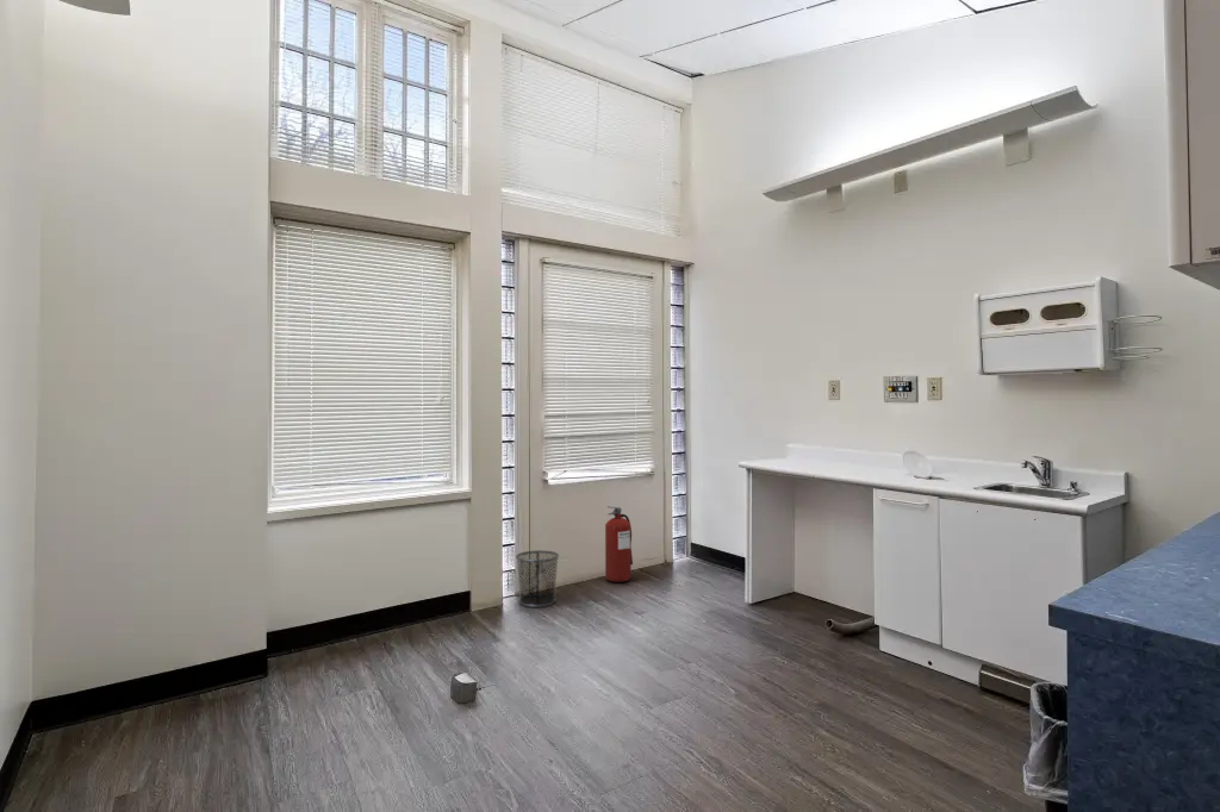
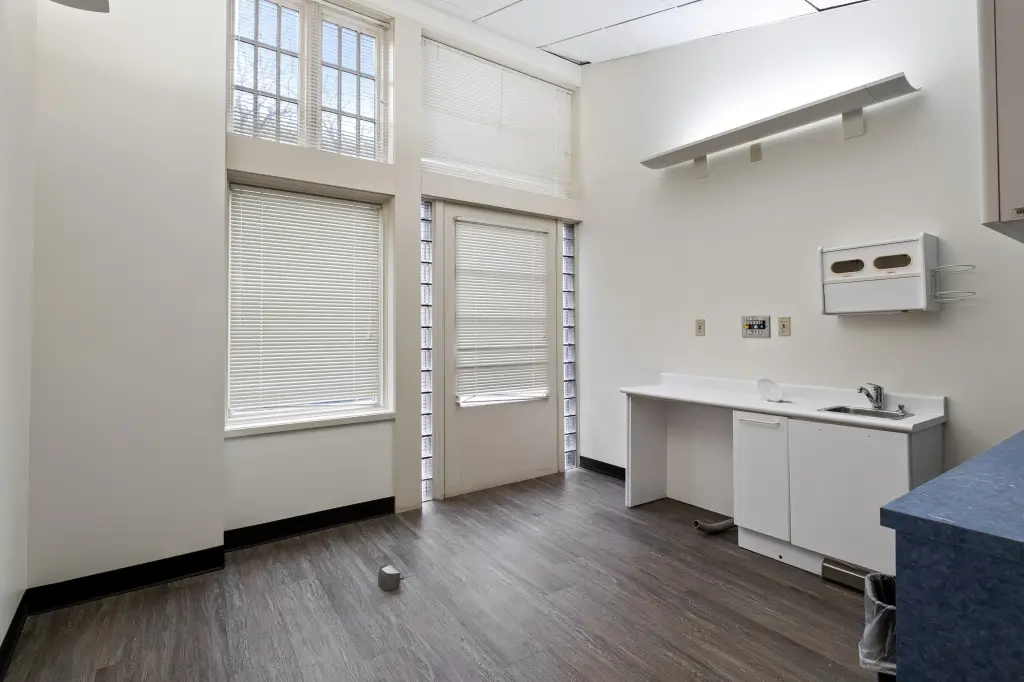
- fire extinguisher (620, 542)
- waste bin (537, 577)
